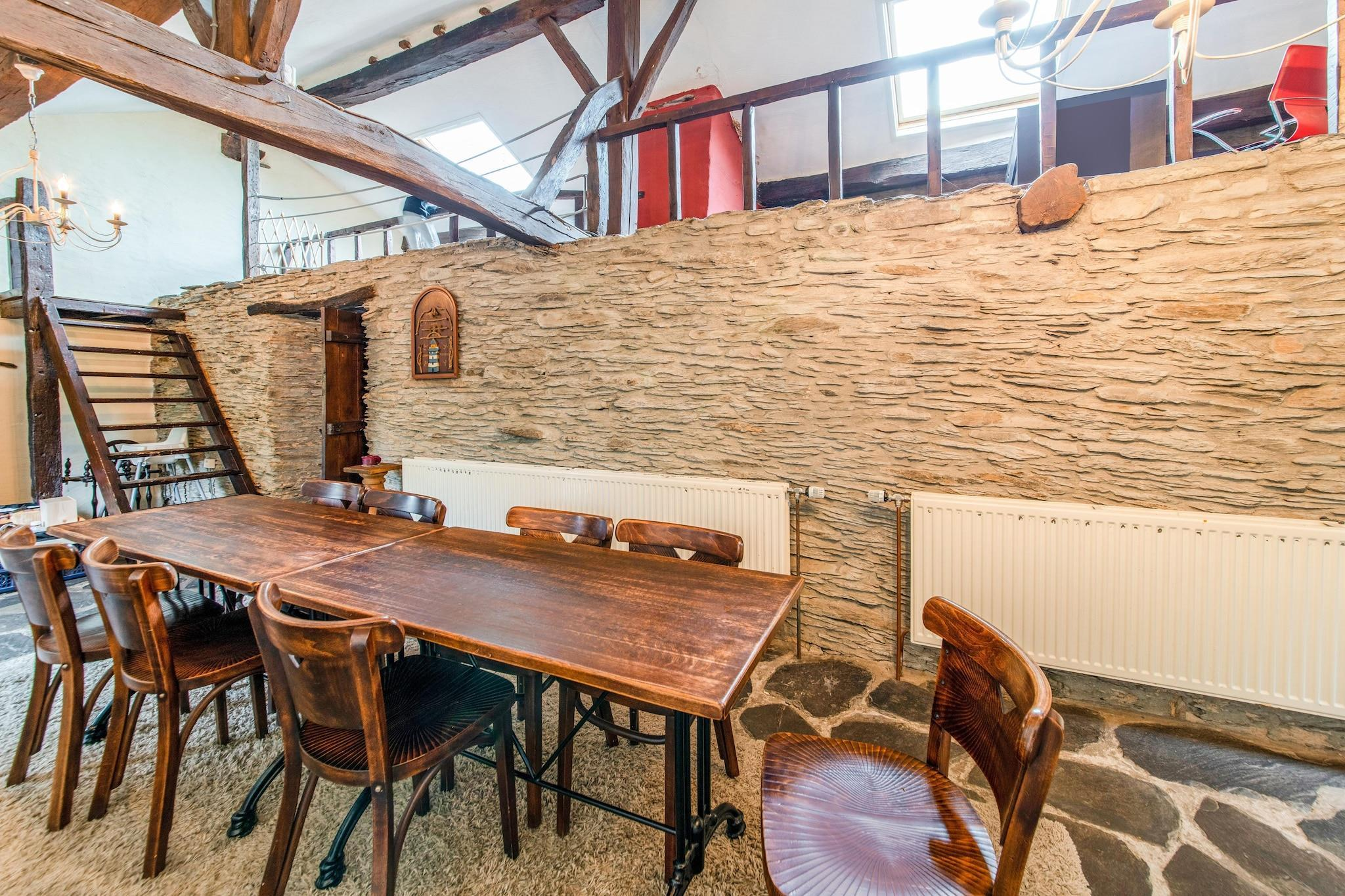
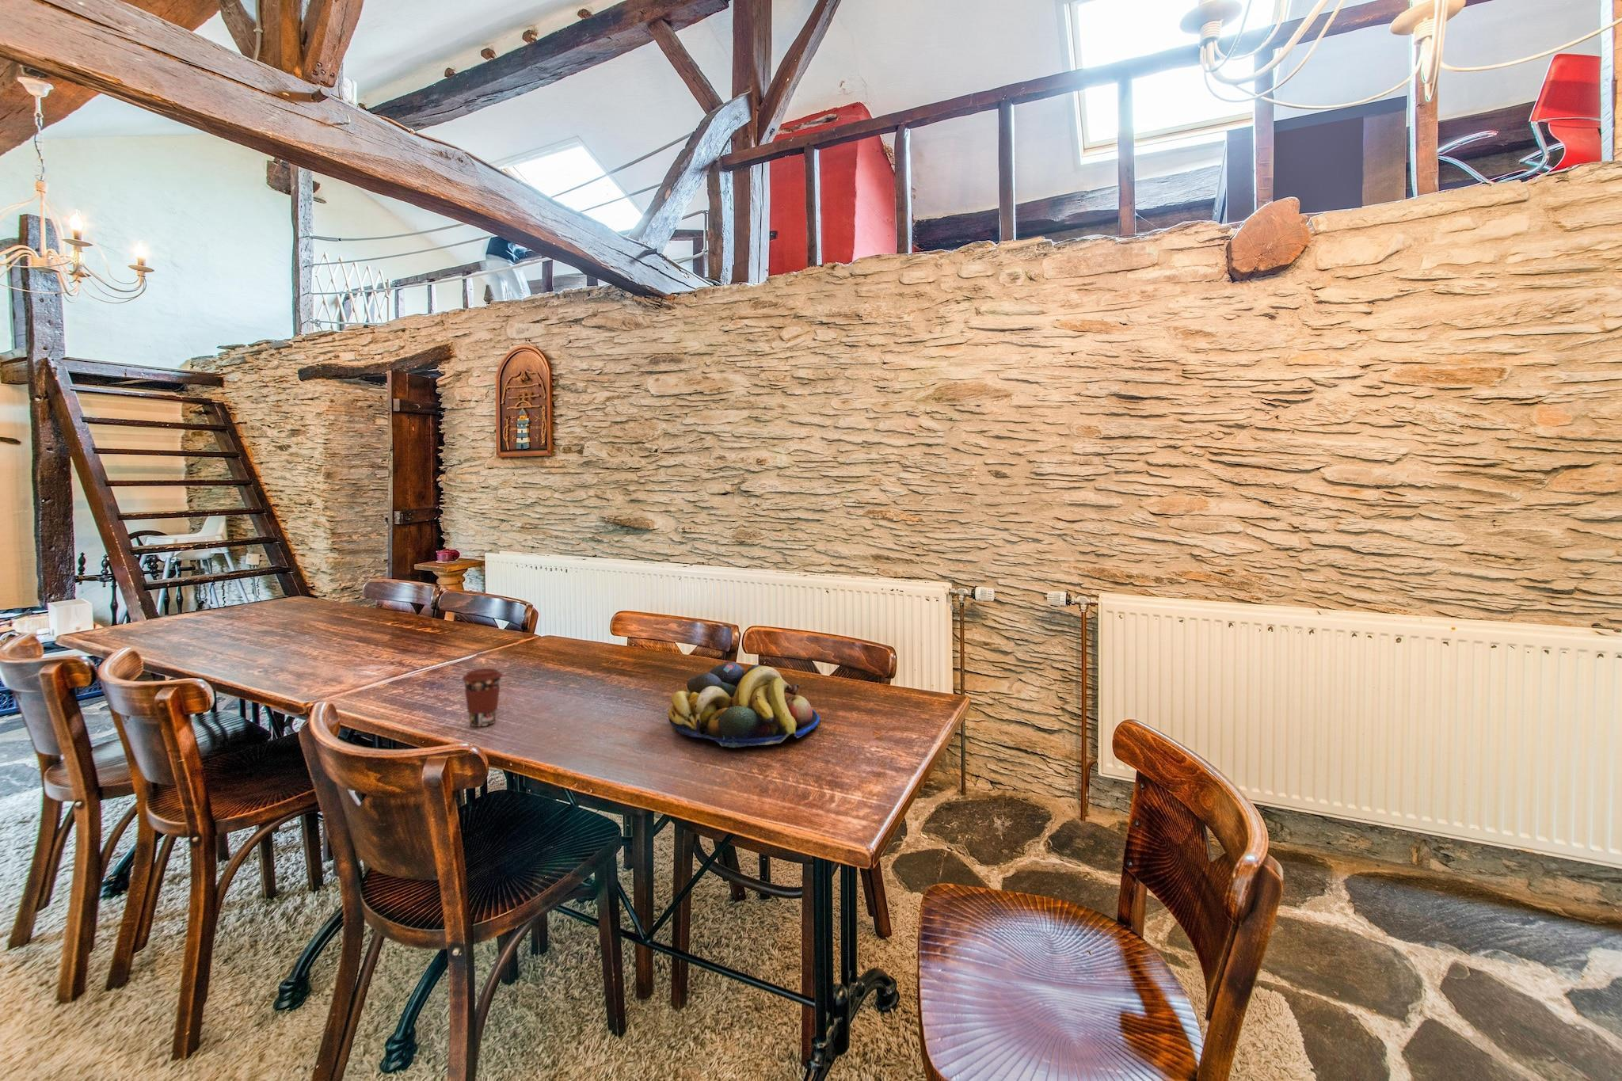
+ fruit bowl (746, 695)
+ coffee cup (482, 697)
